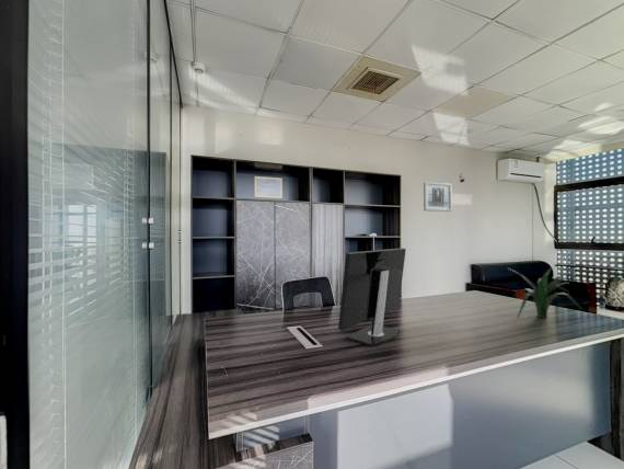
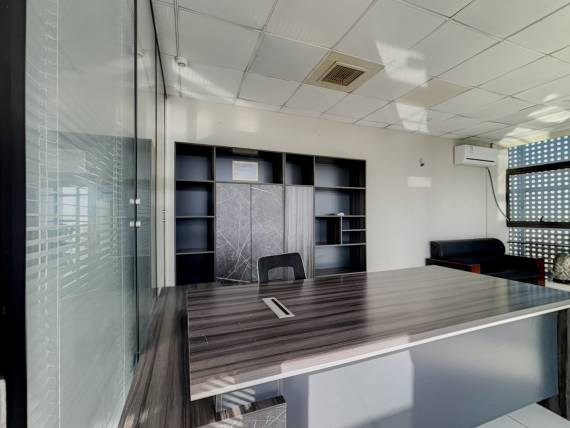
- monitor (374, 293)
- plant (543, 294)
- wall art (438, 196)
